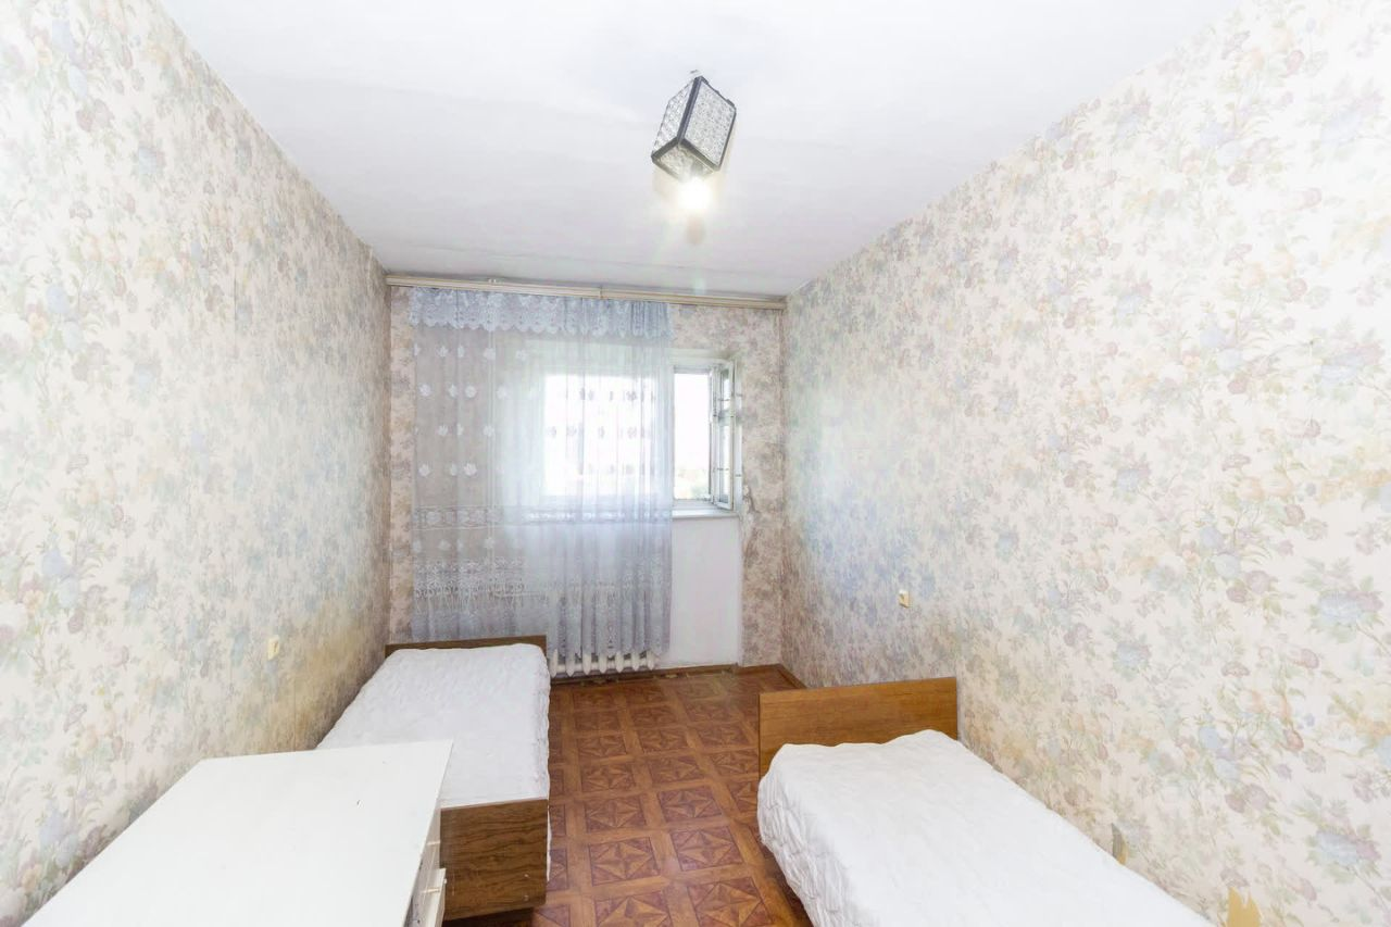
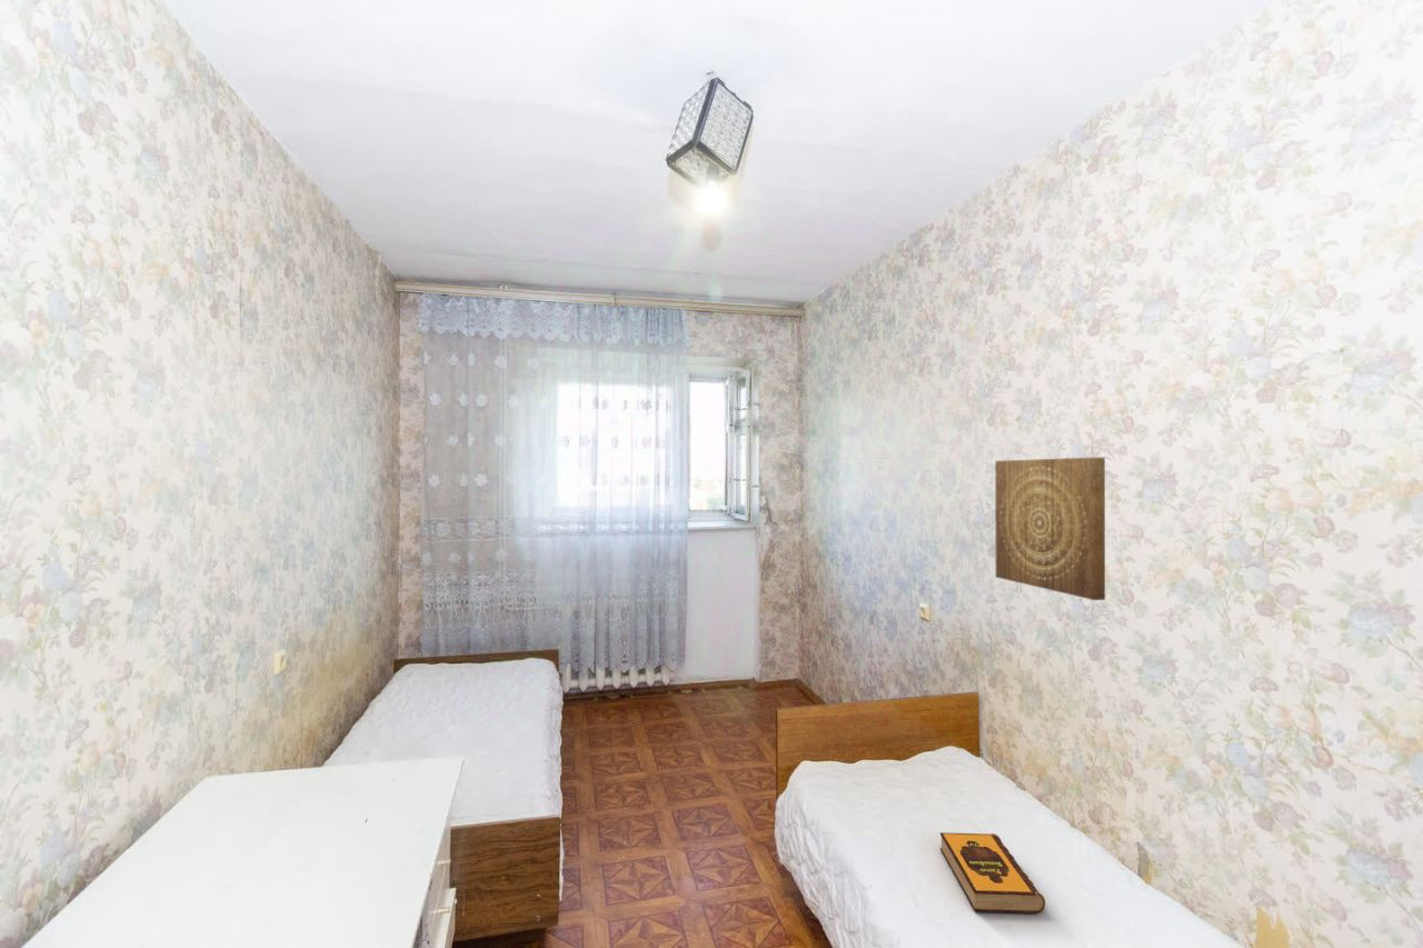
+ hardback book (988, 870)
+ wall art (1044, 522)
